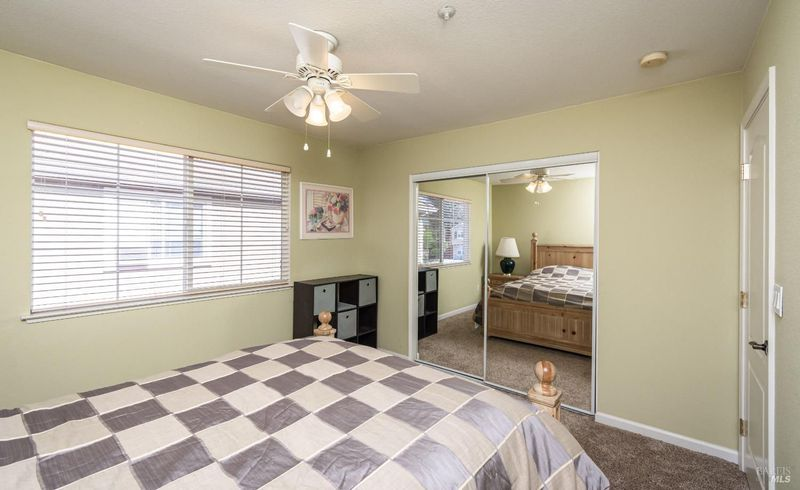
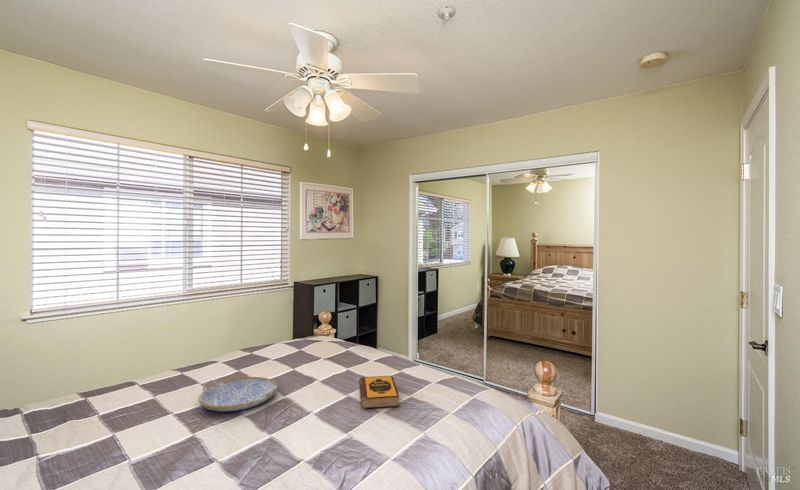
+ hardback book (377, 391)
+ serving tray (239, 392)
